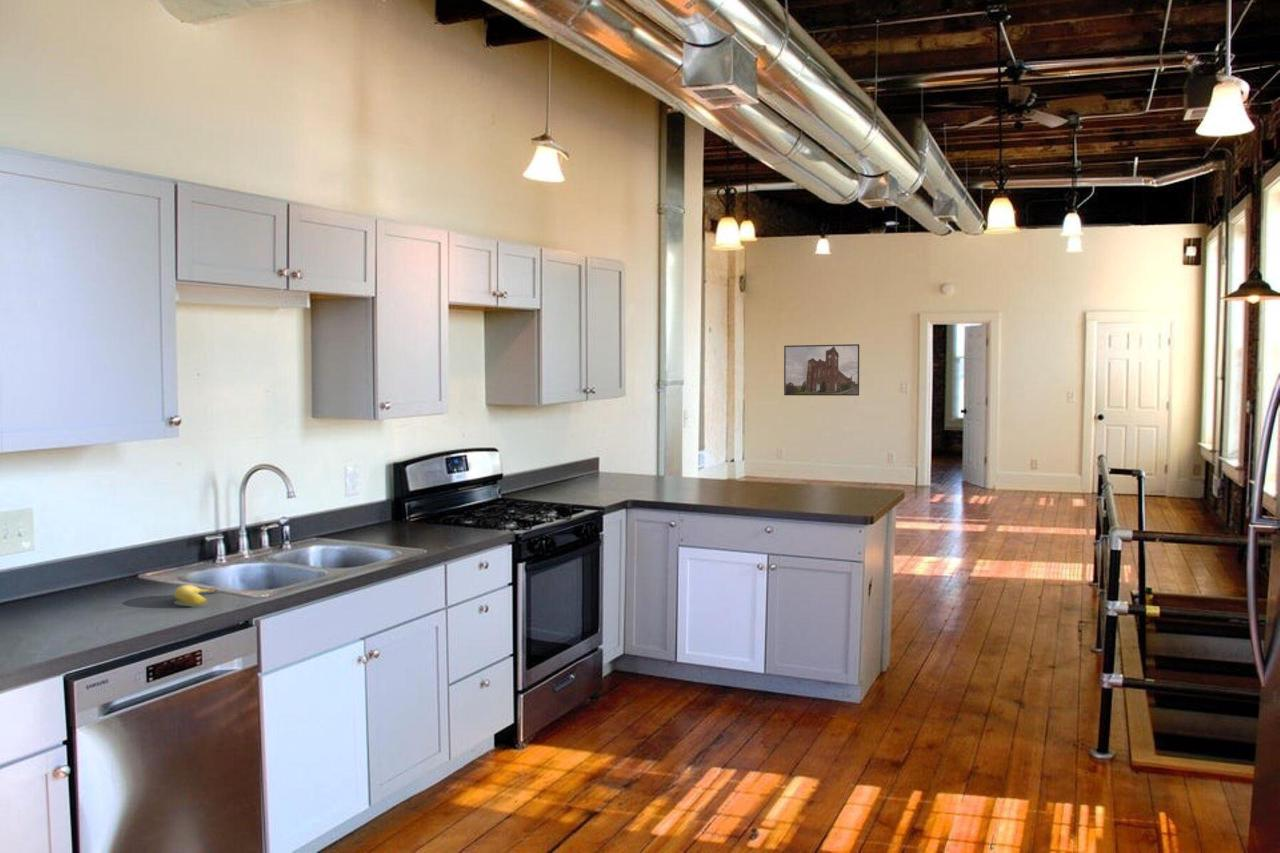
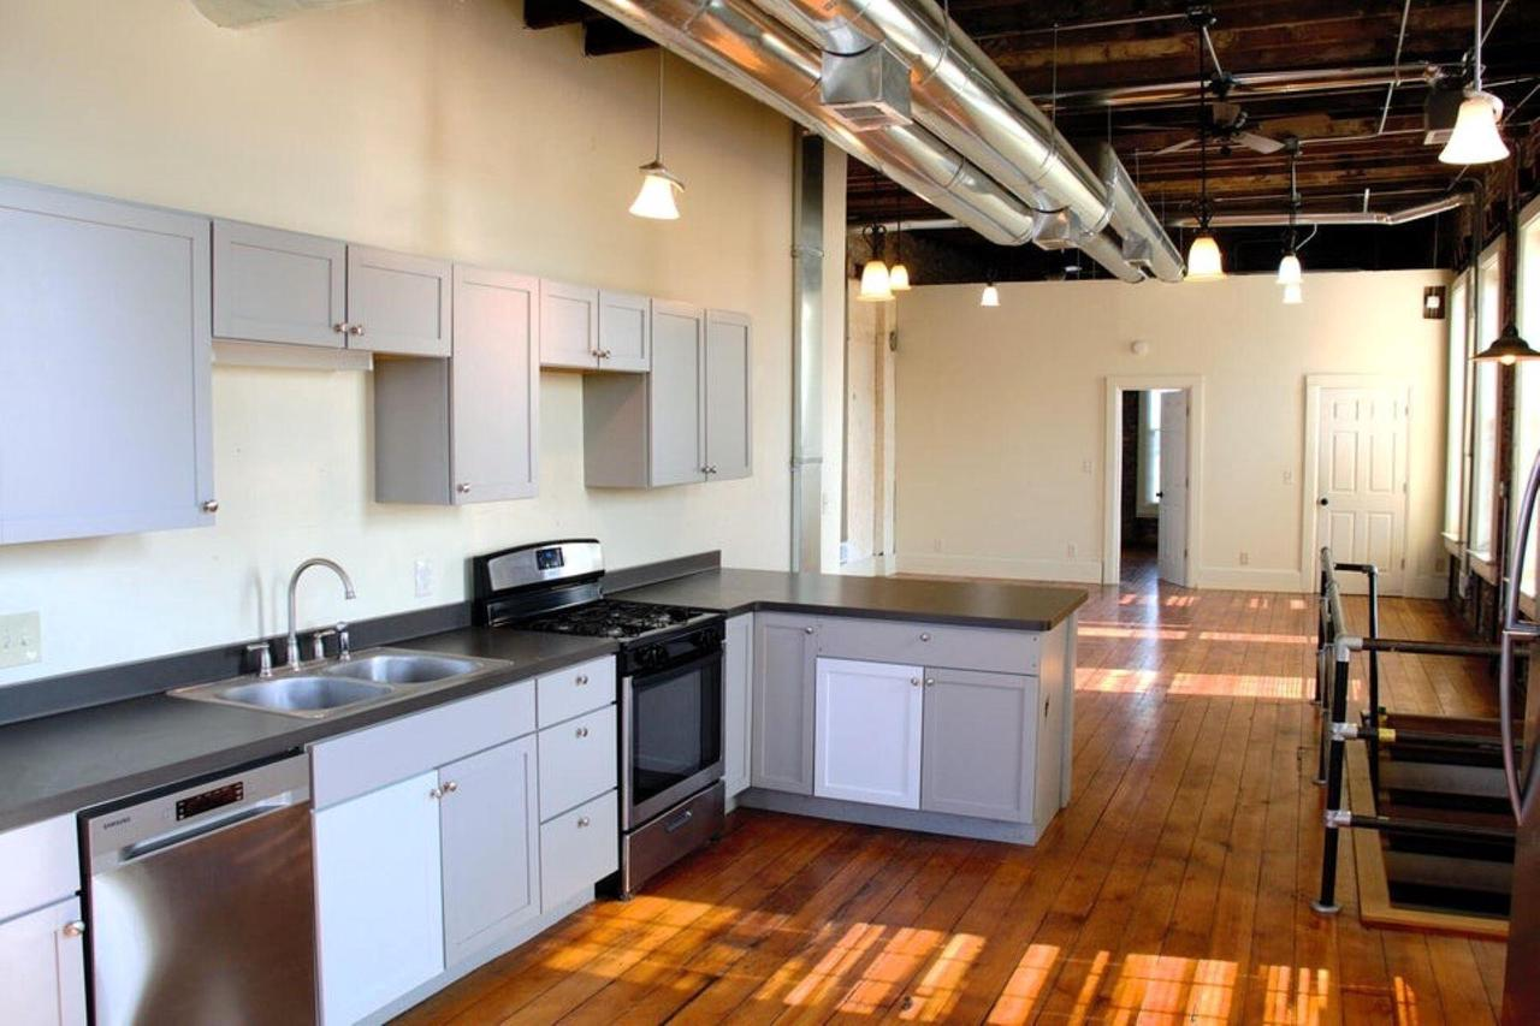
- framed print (821, 370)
- fruit (194, 592)
